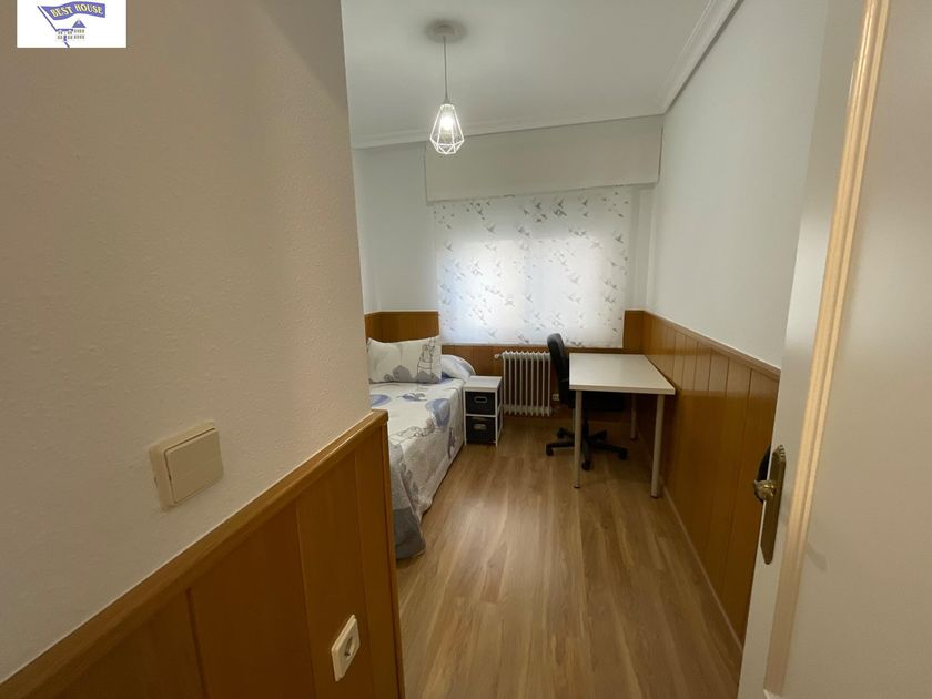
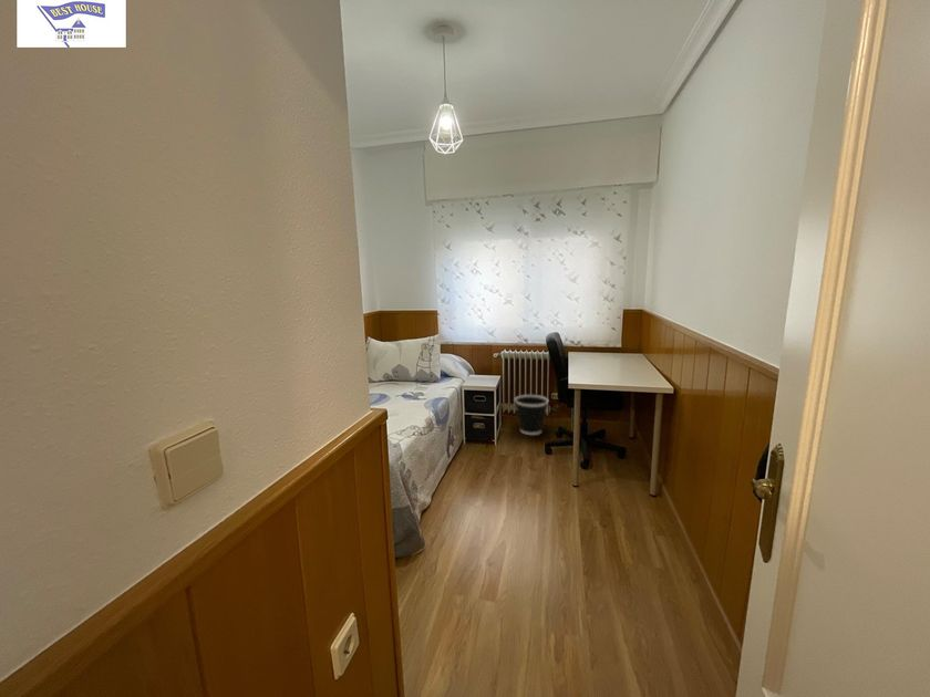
+ wastebasket (530, 415)
